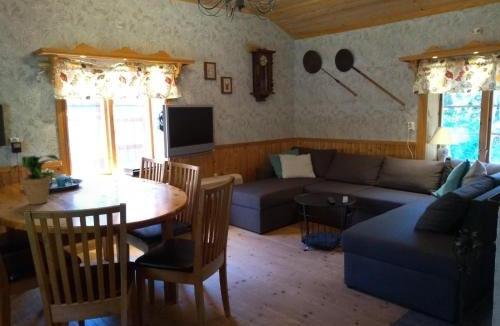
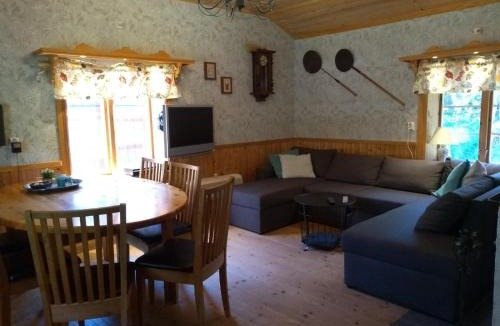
- potted plant (36, 178)
